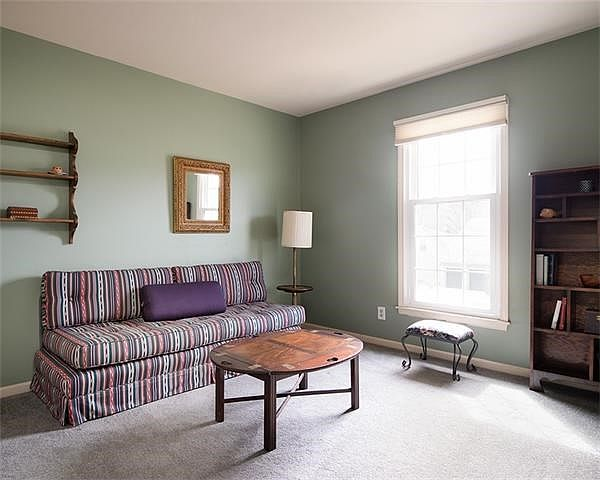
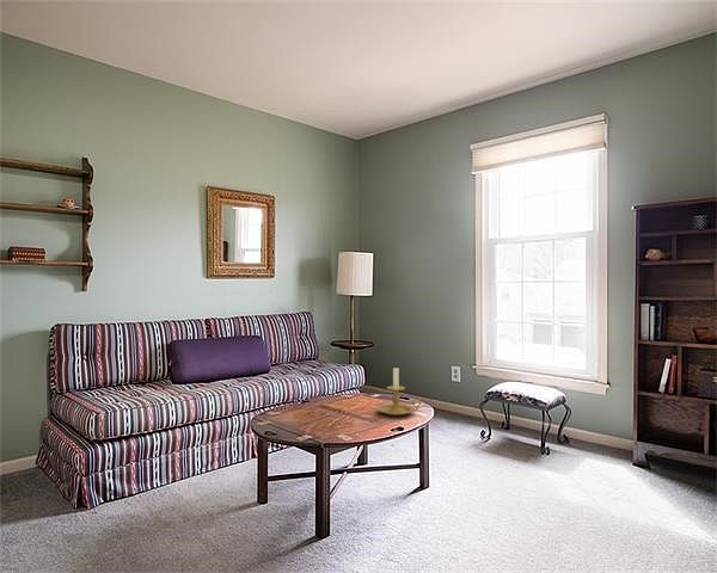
+ candle holder (396, 389)
